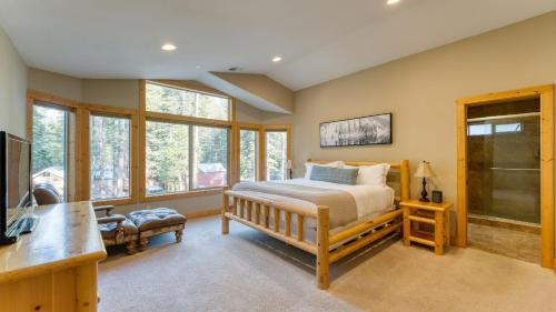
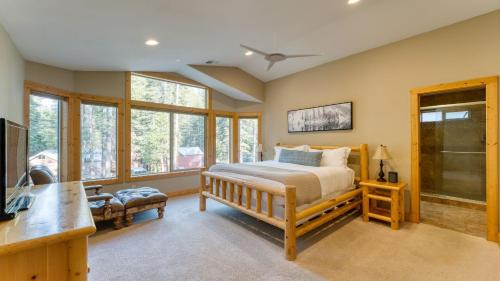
+ ceiling fan (276, 45)
